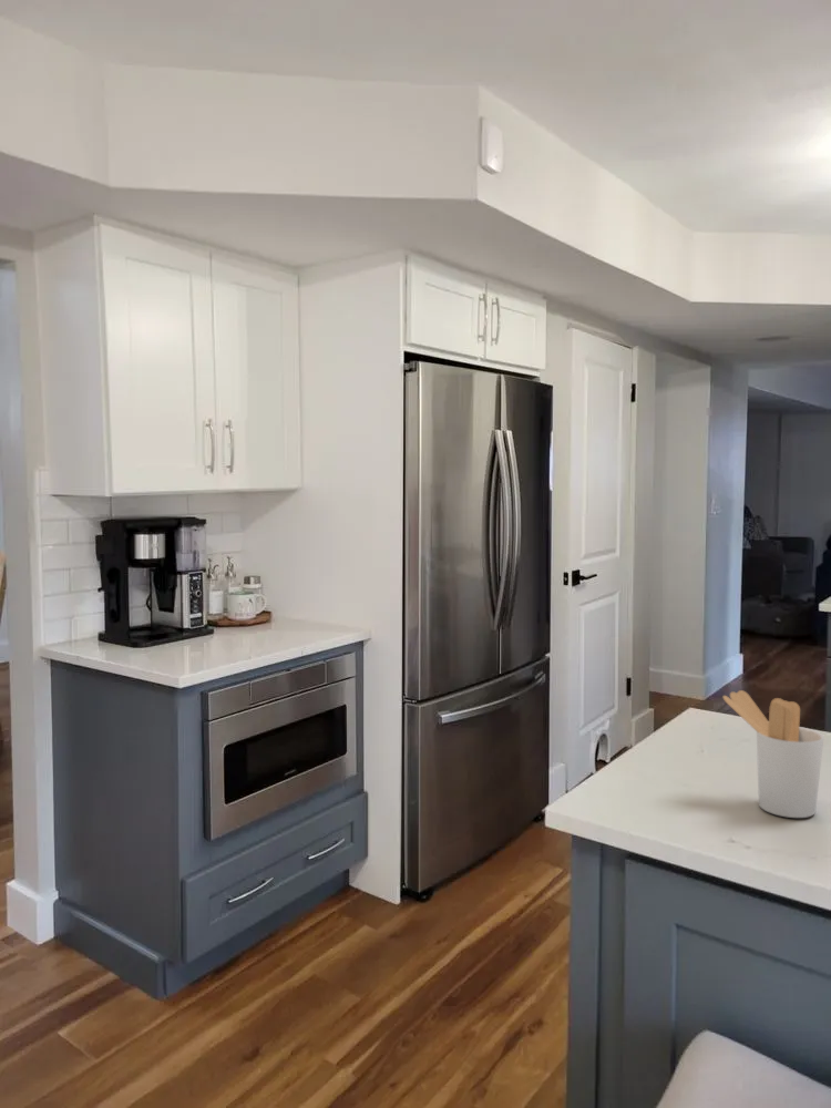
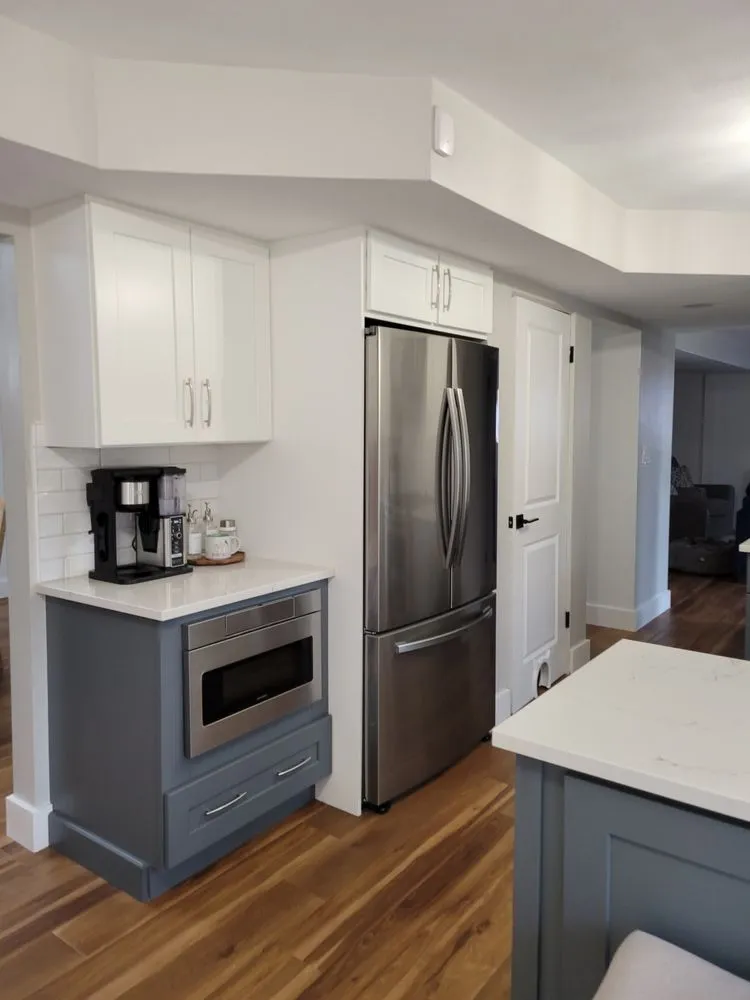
- utensil holder (771, 749)
